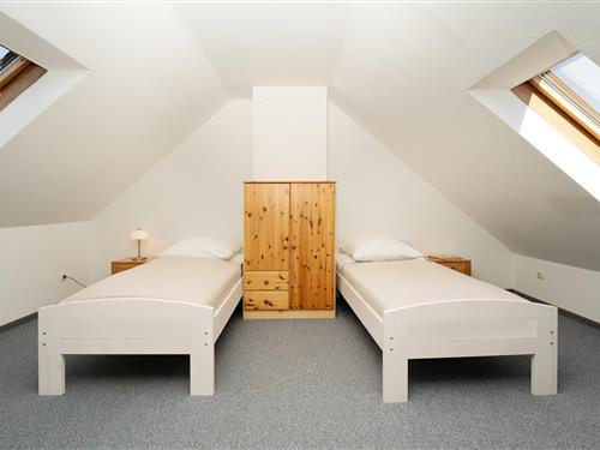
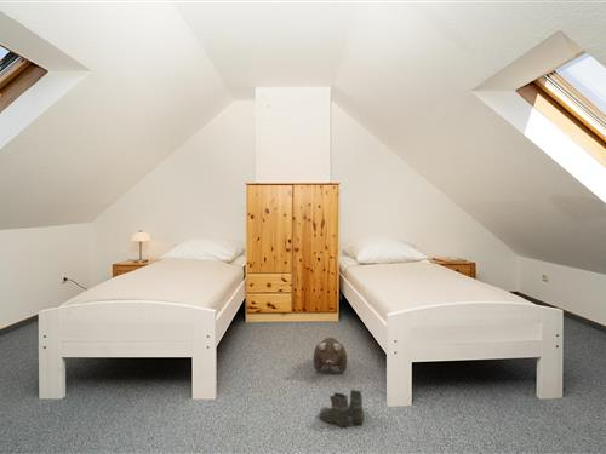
+ boots (345, 403)
+ plush toy (330, 354)
